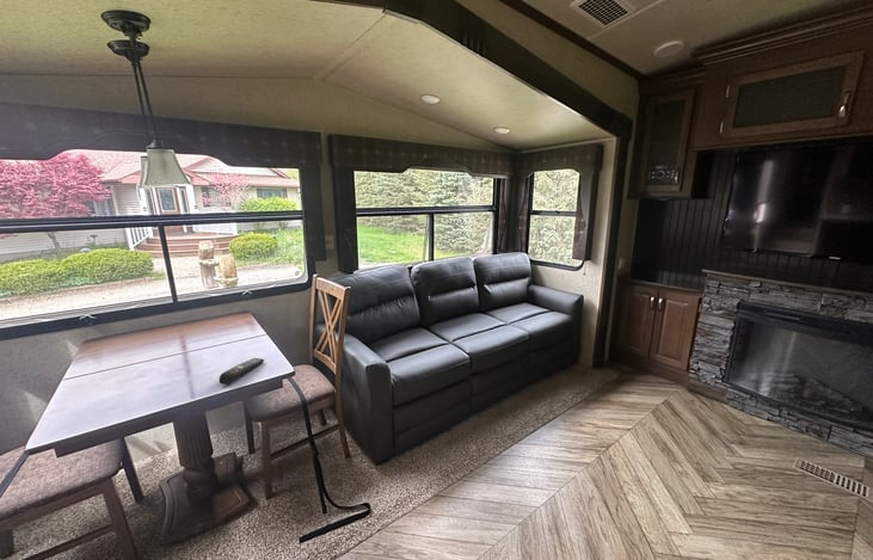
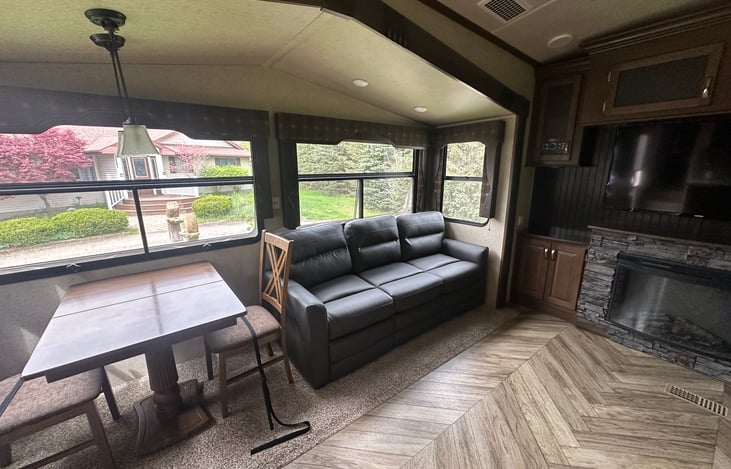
- remote control (242, 369)
